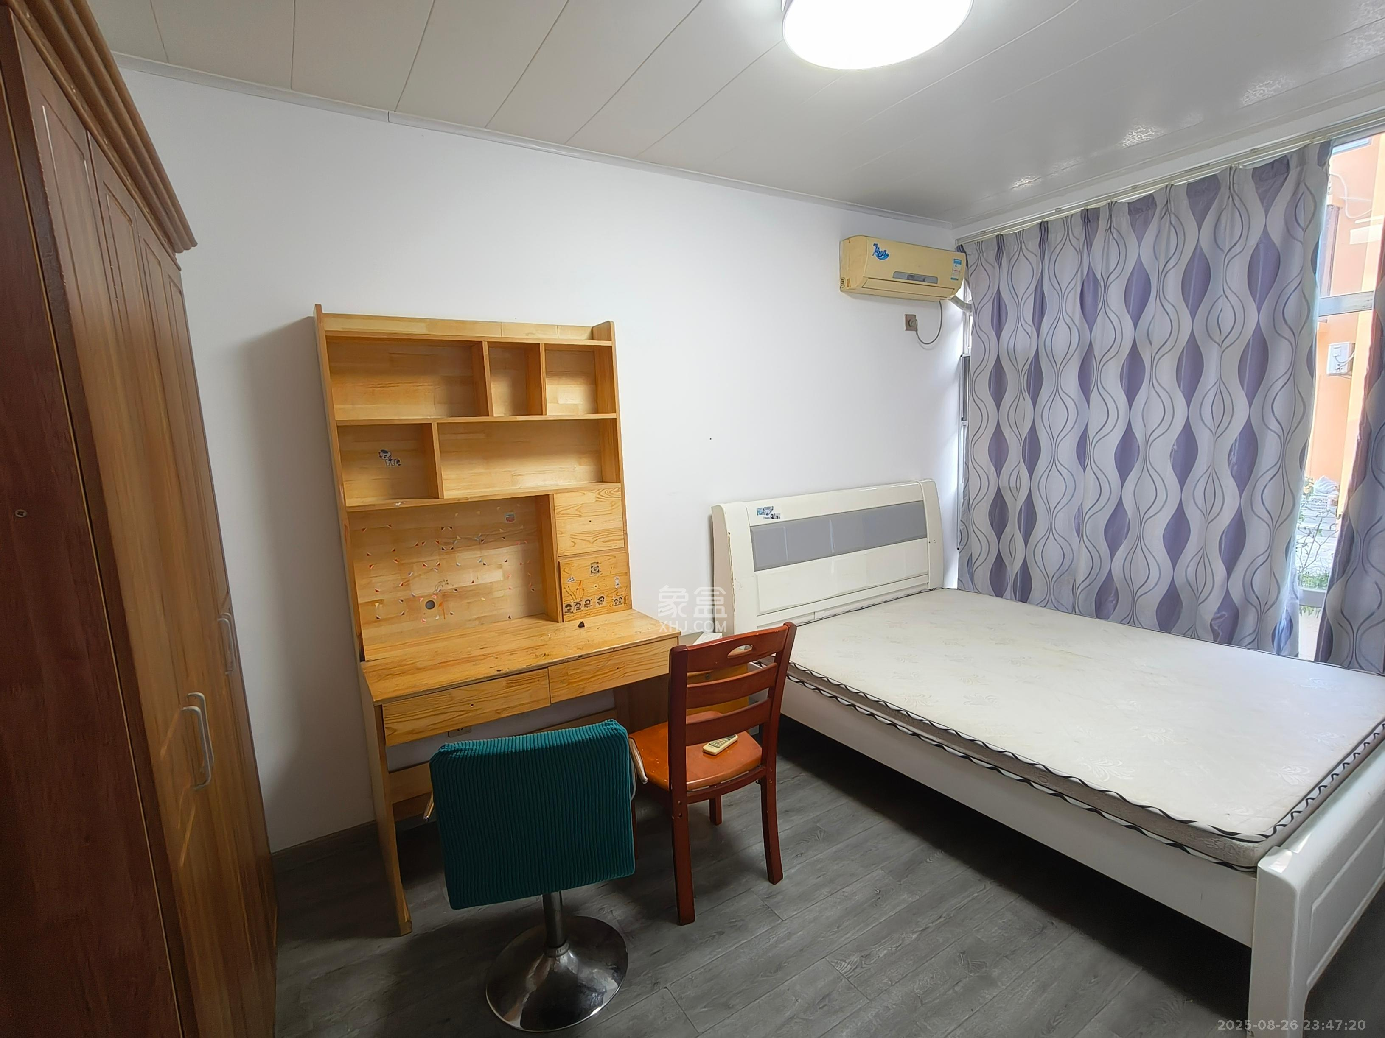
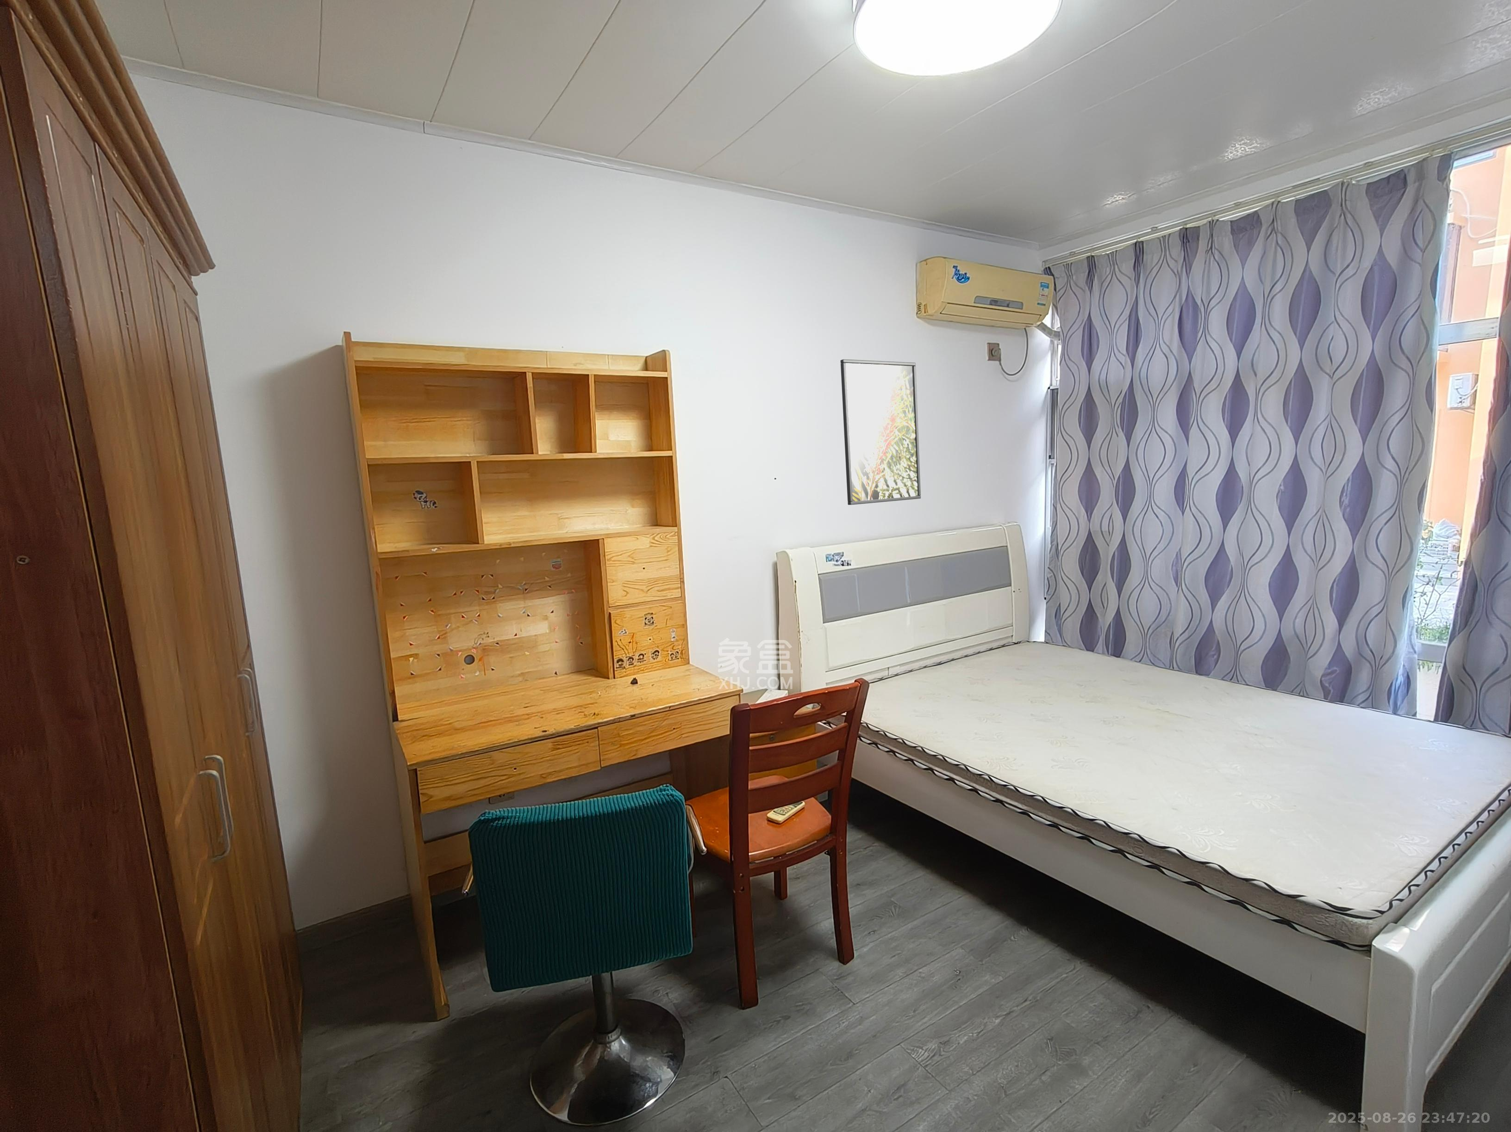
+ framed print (883, 432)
